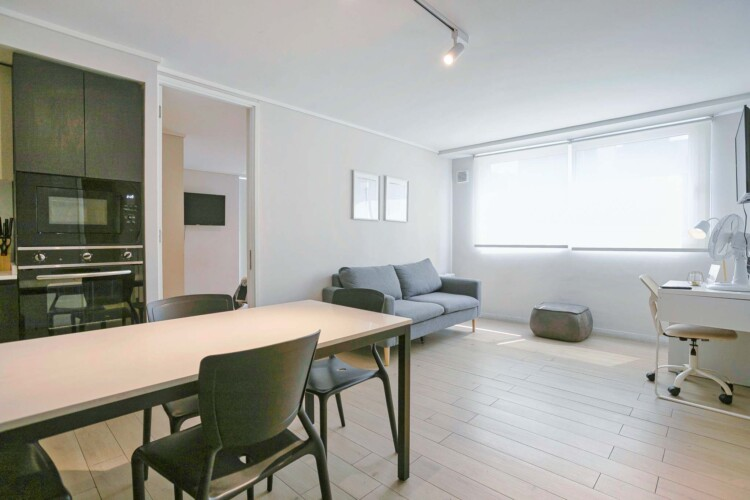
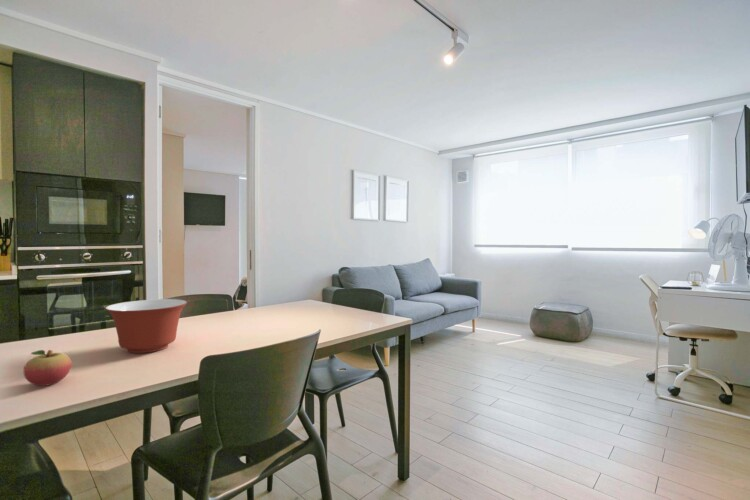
+ fruit (48, 365)
+ mixing bowl (148, 326)
